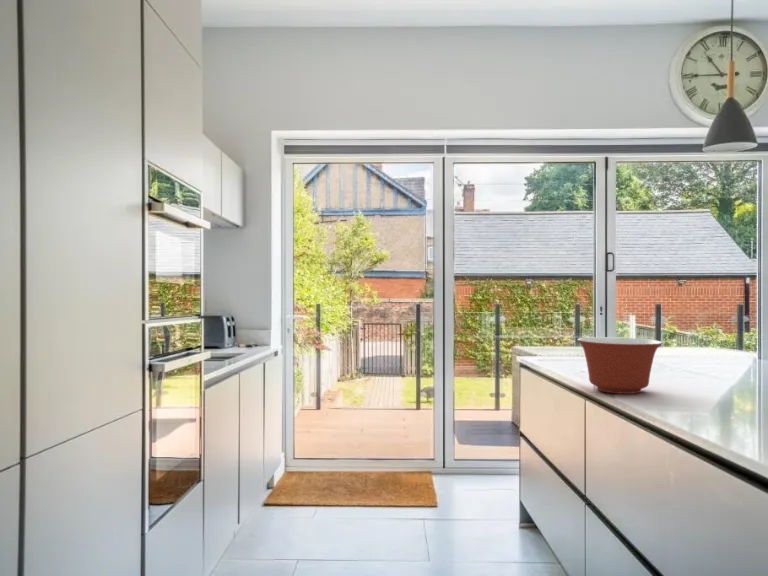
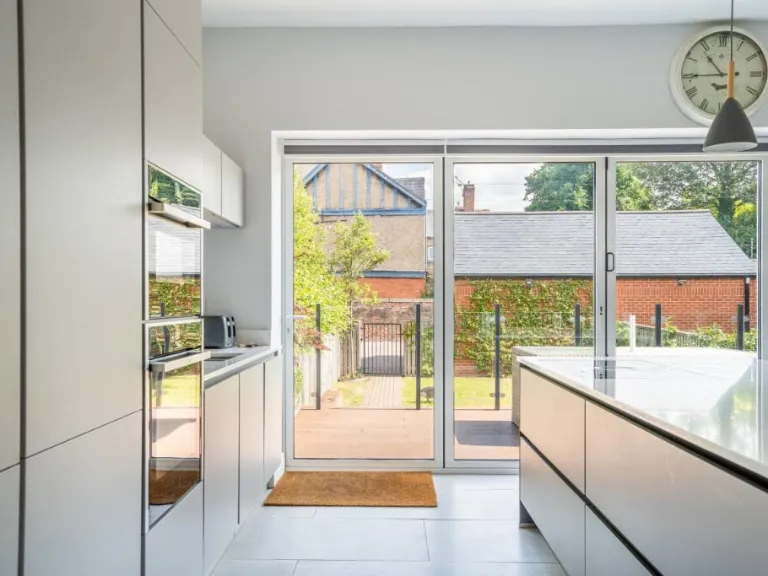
- mixing bowl (618, 365)
